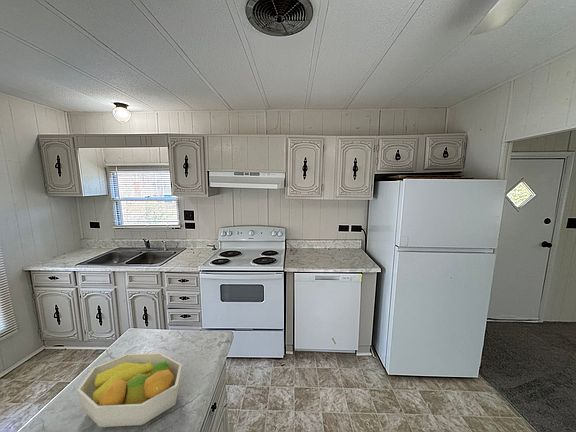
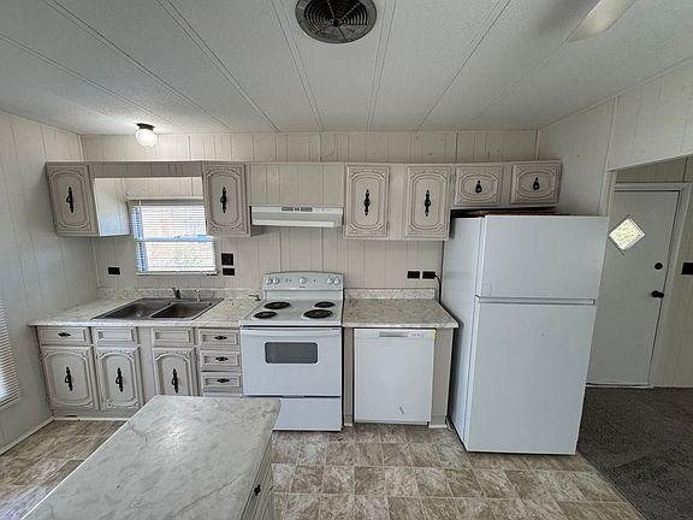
- fruit bowl (133, 383)
